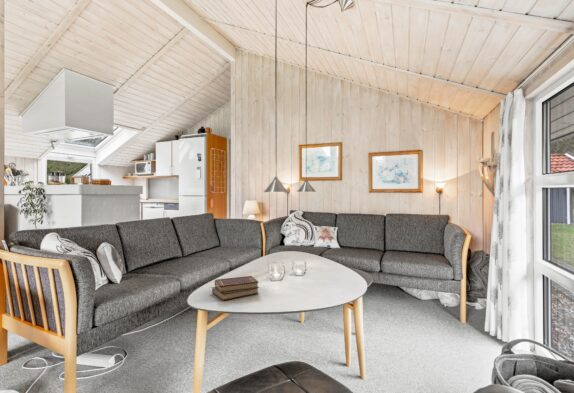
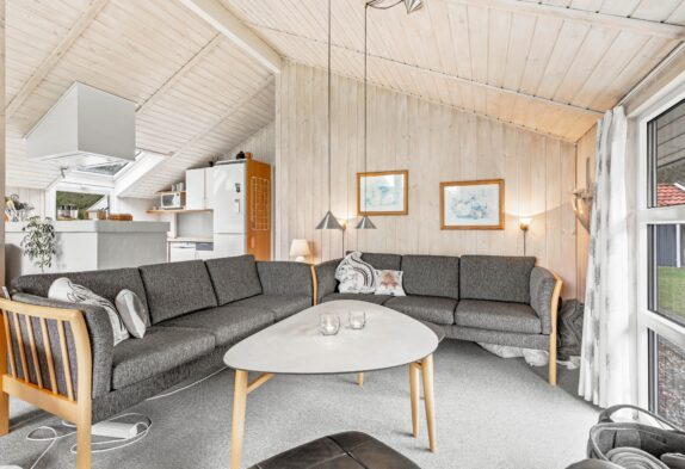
- book set (234, 286)
